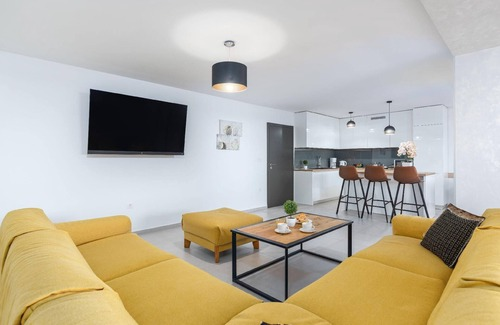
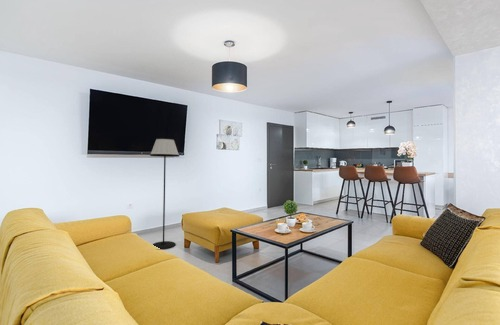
+ floor lamp (164, 192)
